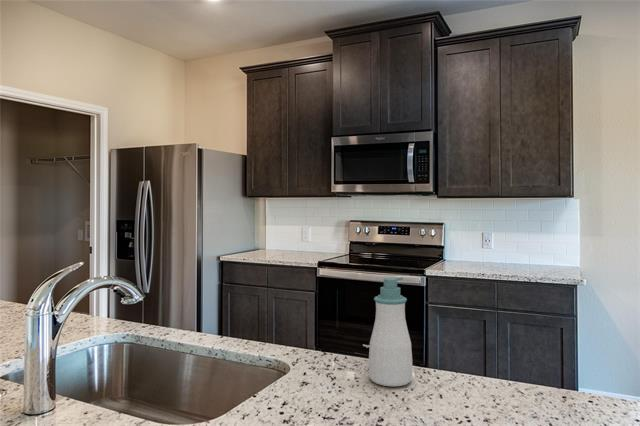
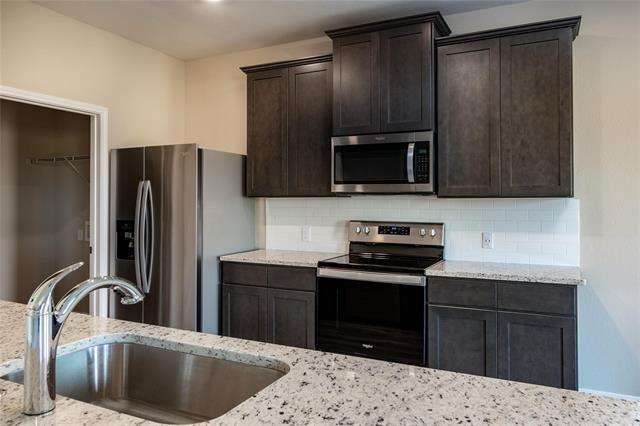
- soap bottle (390, 329)
